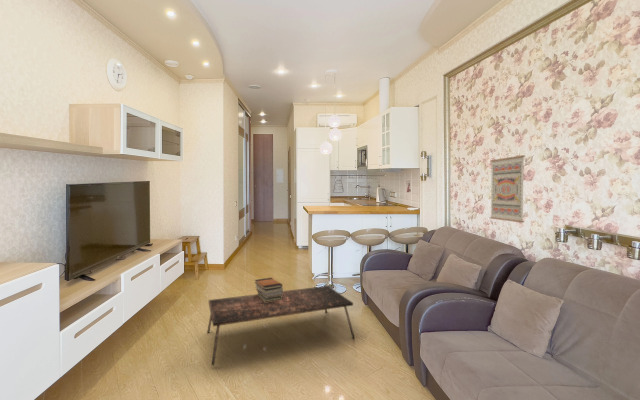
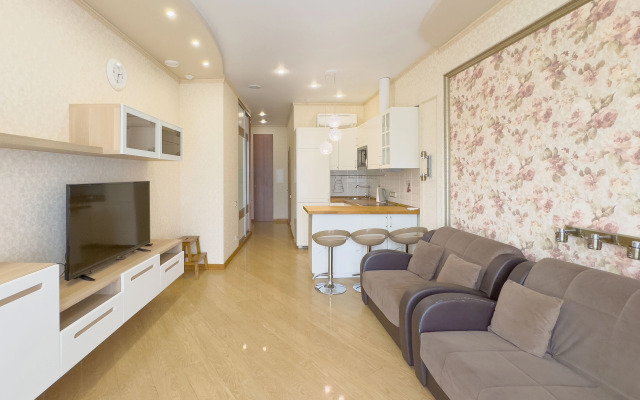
- coffee table (279, 316)
- wall art (506, 189)
- book stack (268, 289)
